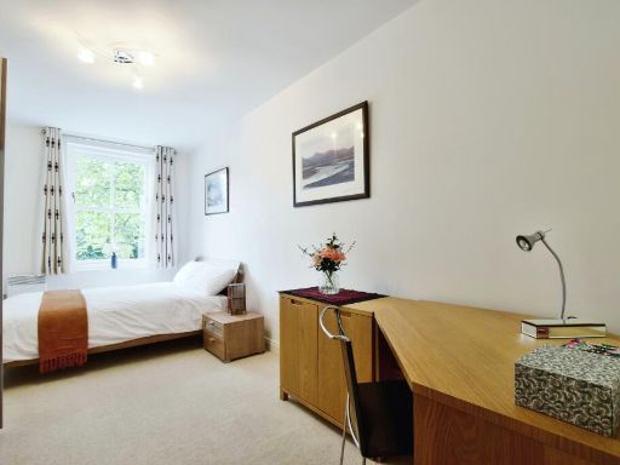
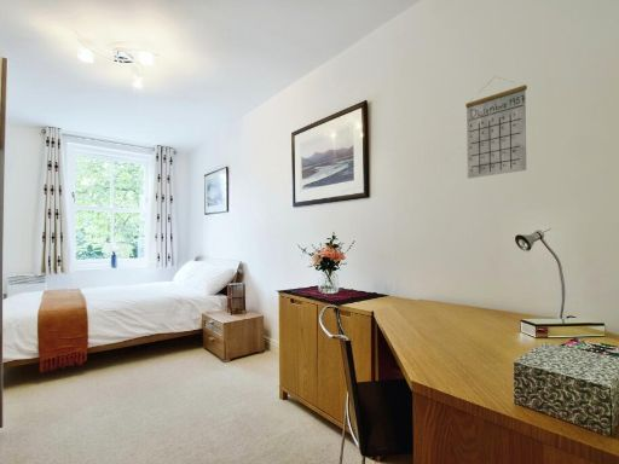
+ calendar (494, 124)
